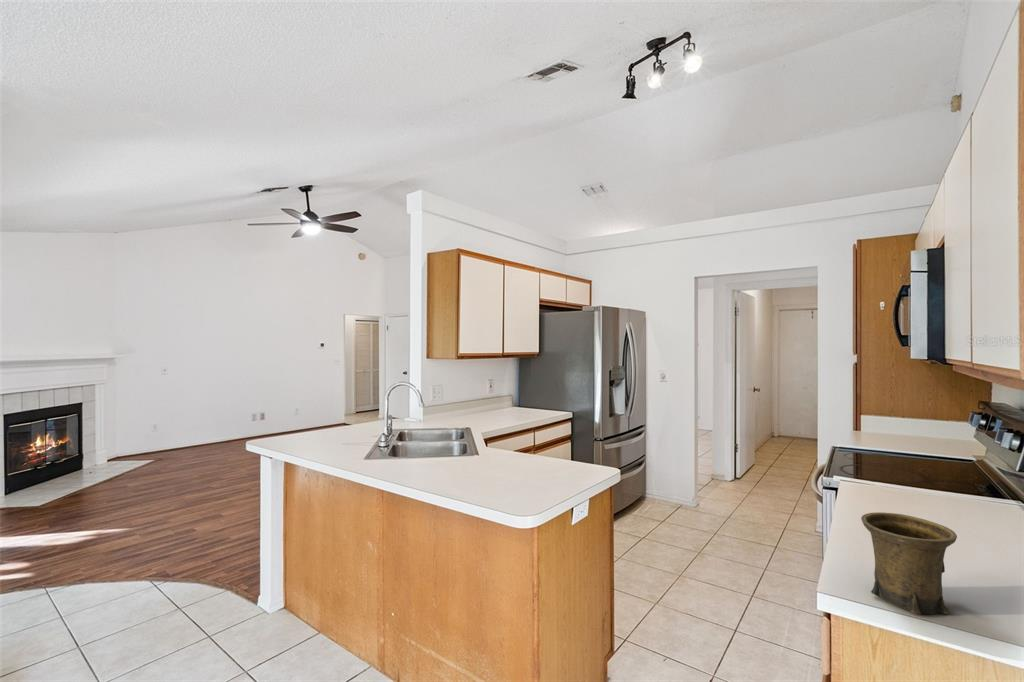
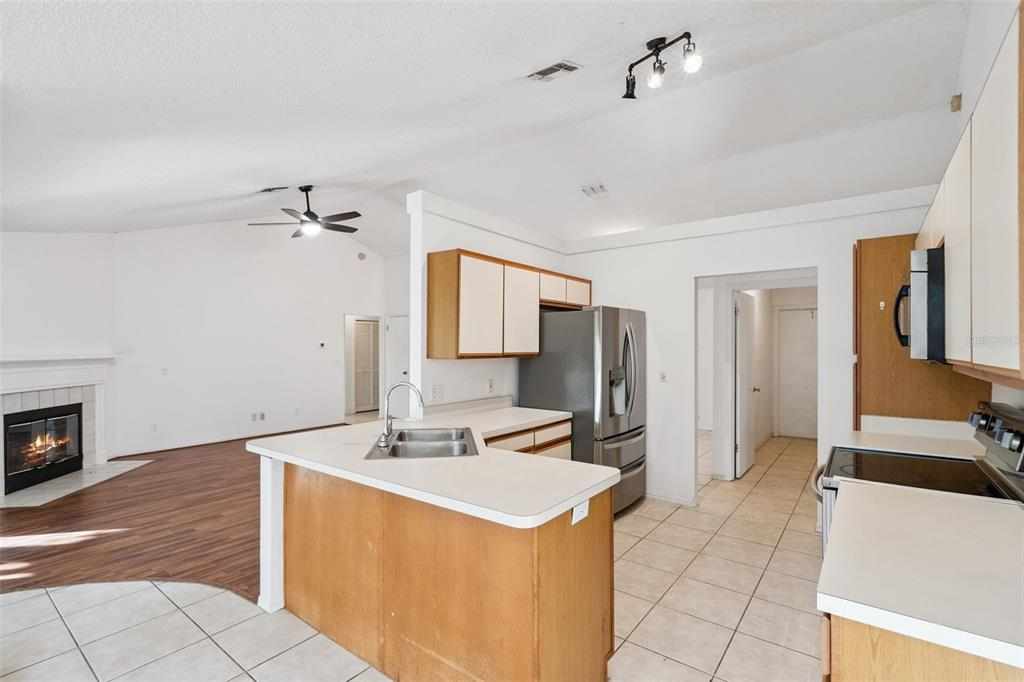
- mug (906, 562)
